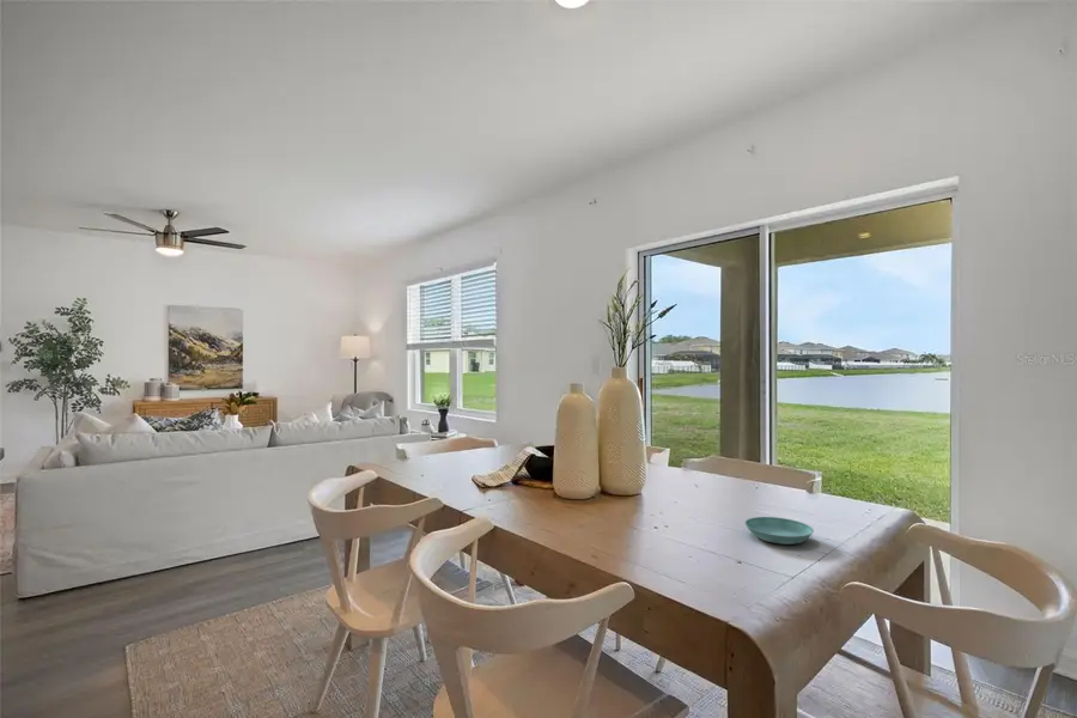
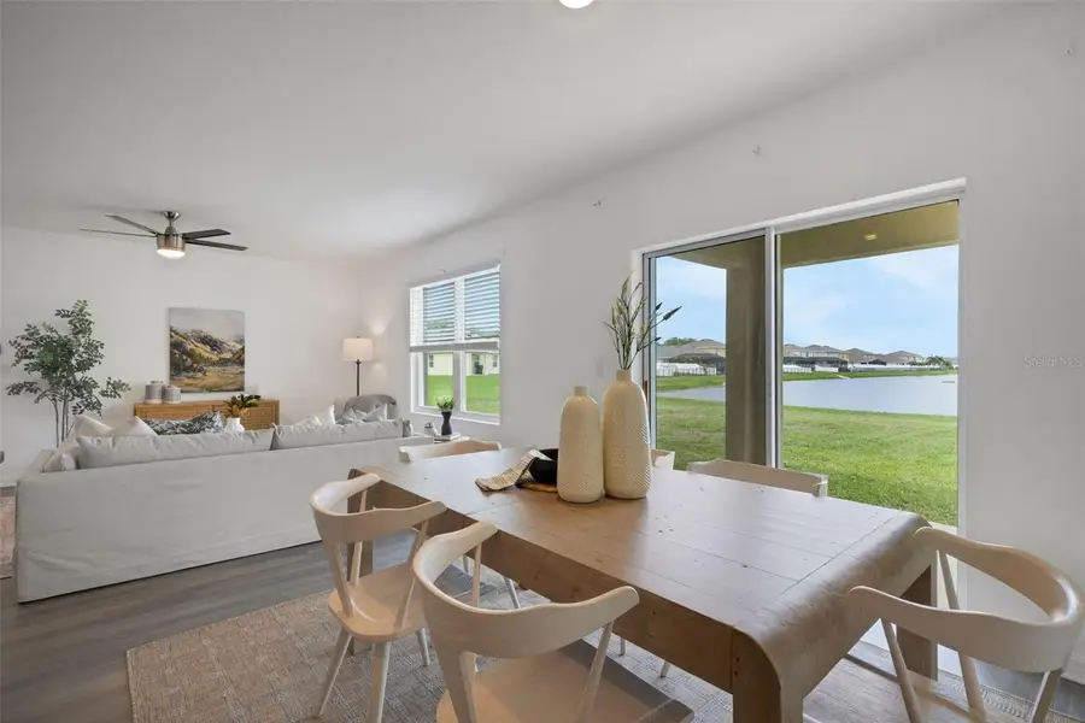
- saucer (778, 530)
